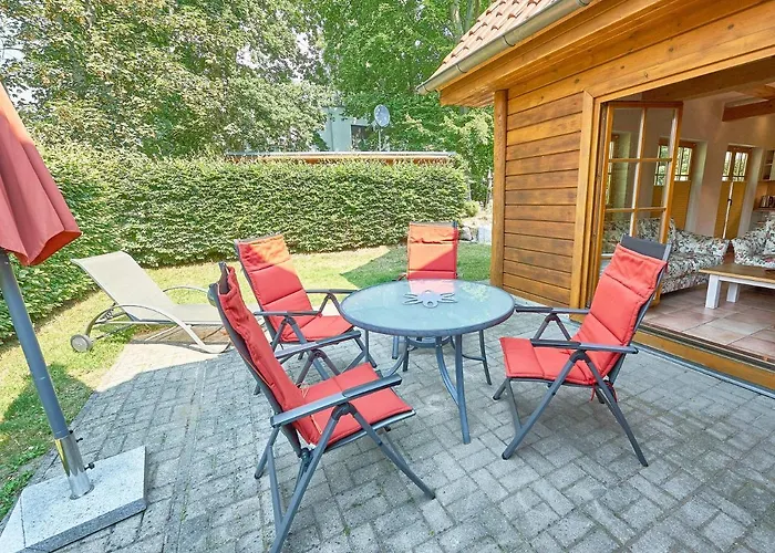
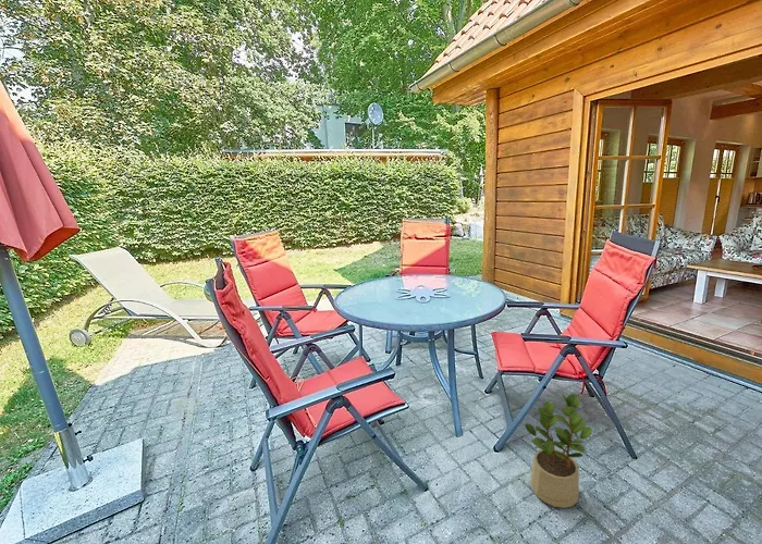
+ potted plant (552, 438)
